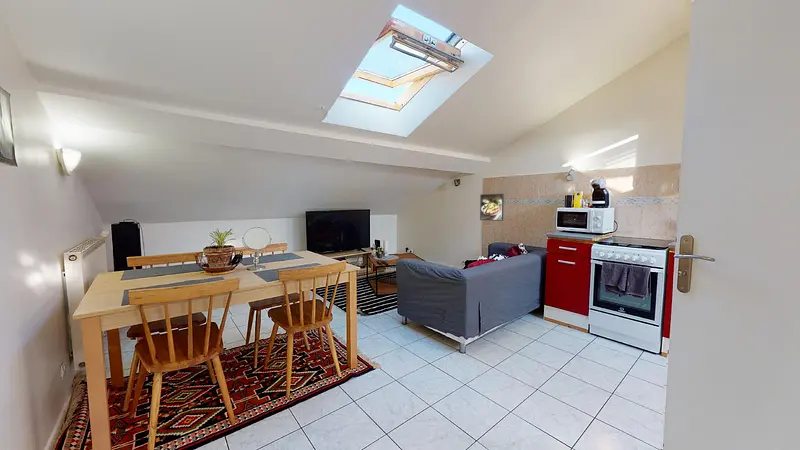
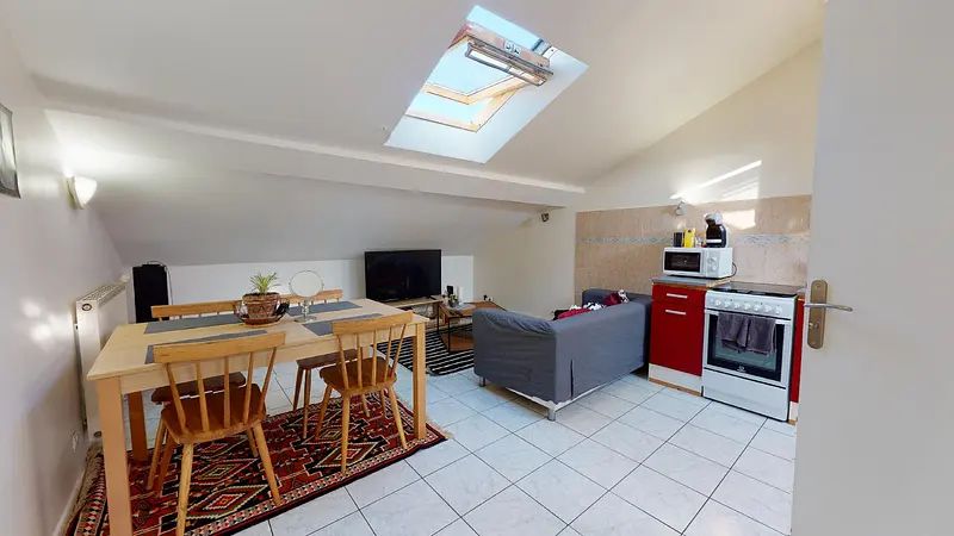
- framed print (491, 207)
